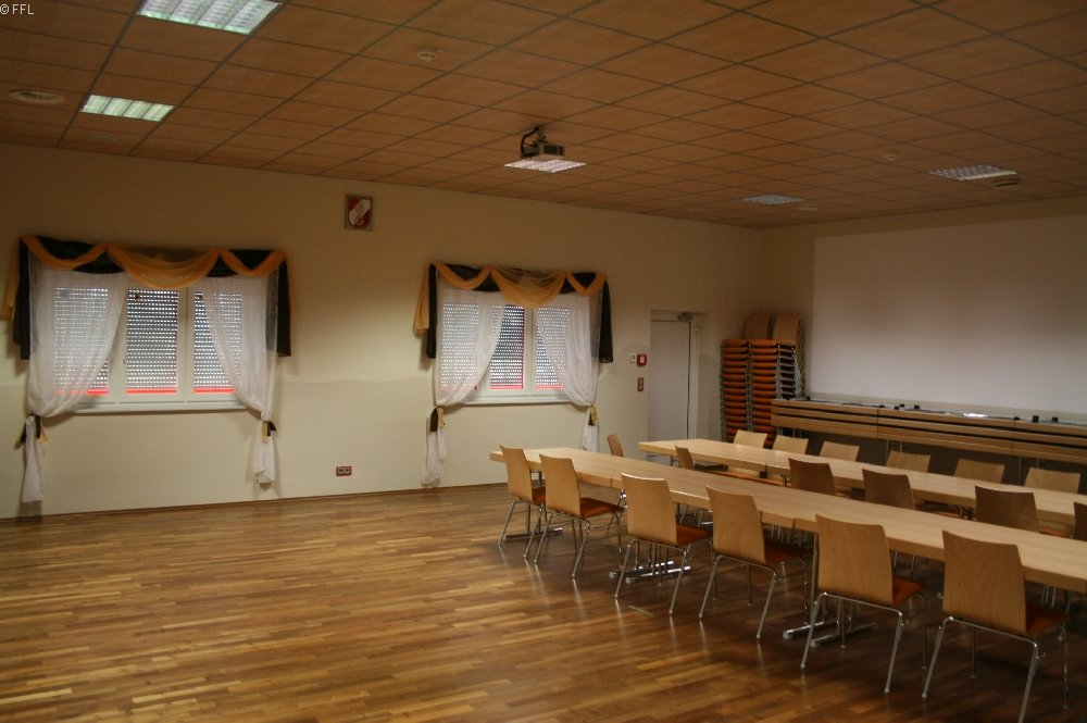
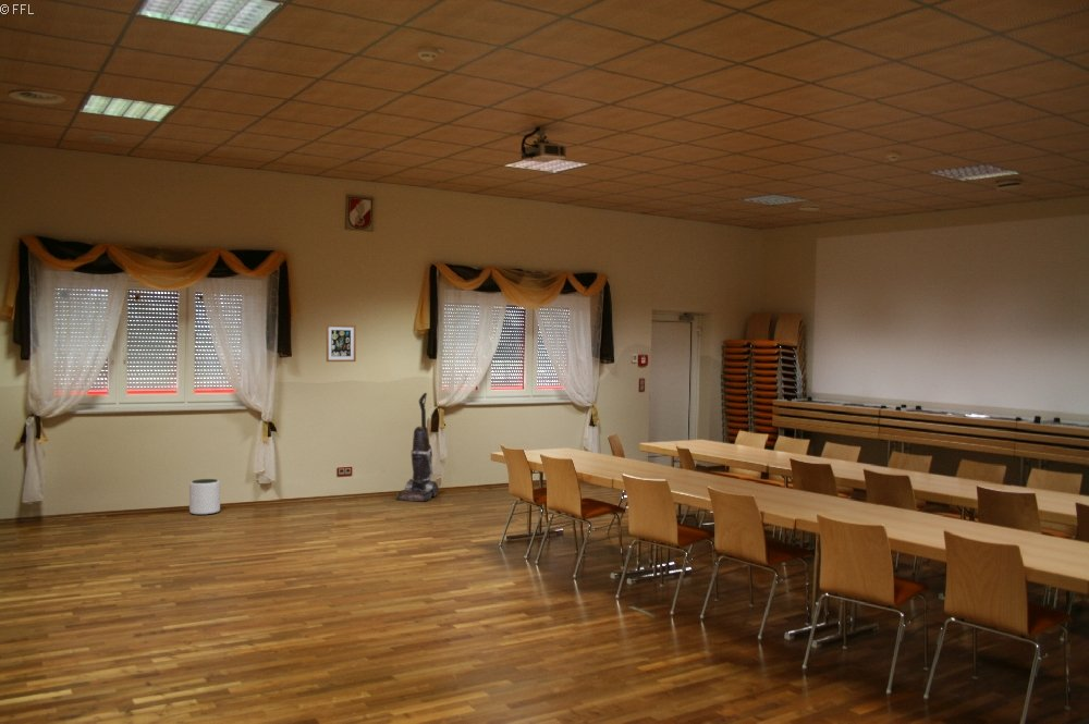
+ vacuum cleaner (417, 445)
+ plant pot (205, 496)
+ wall art (341, 343)
